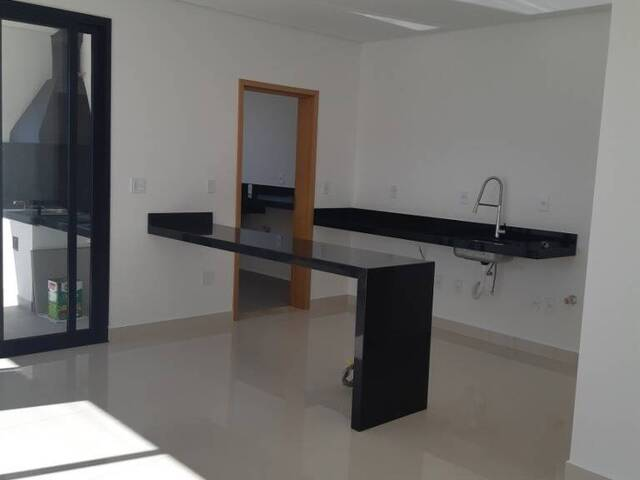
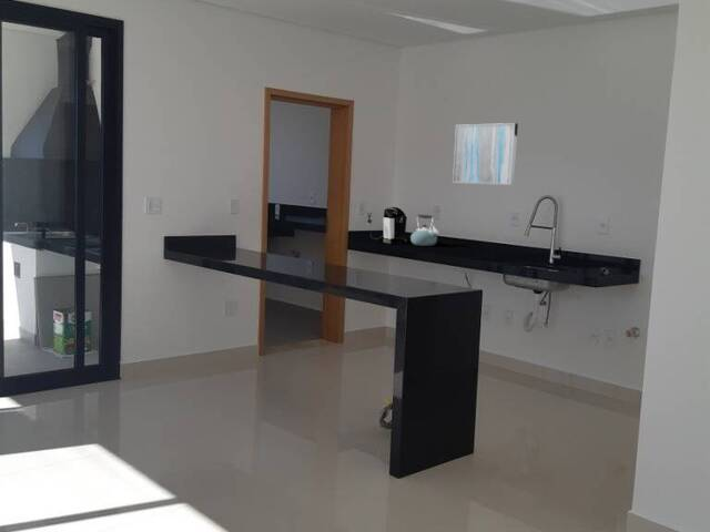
+ coffee maker (389, 225)
+ kettle (426, 229)
+ wall art (484, 154)
